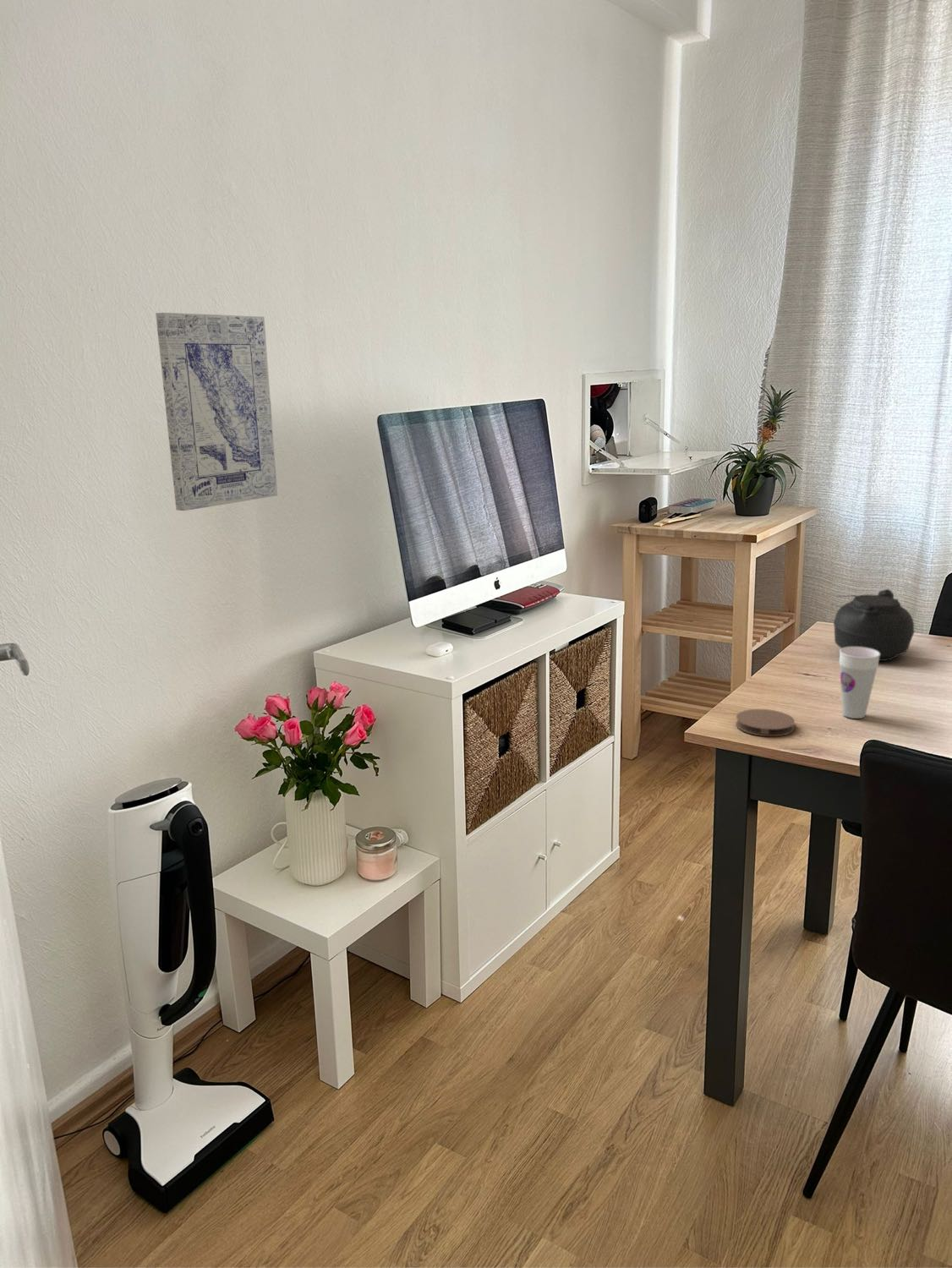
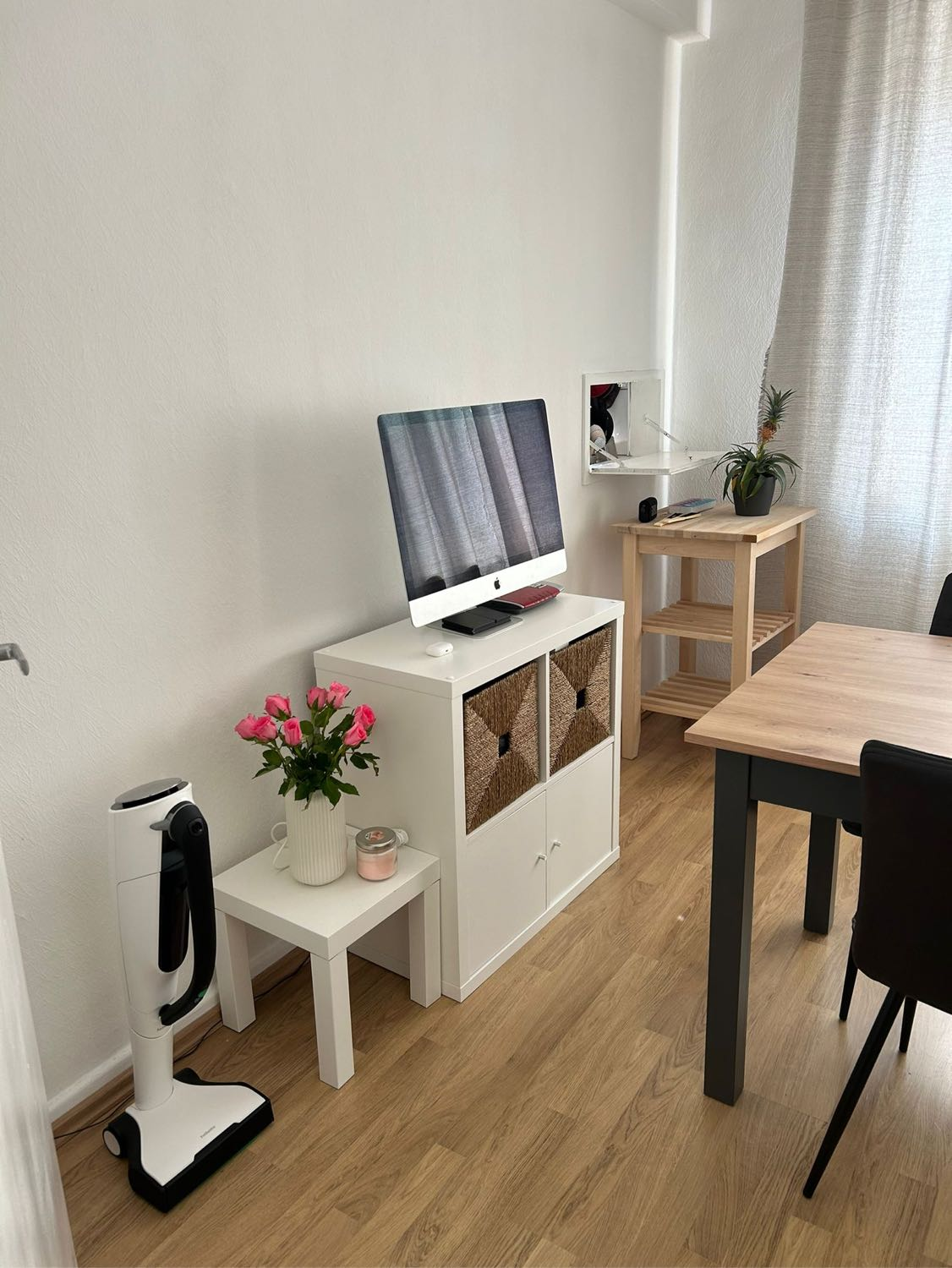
- wall art (221, 411)
- coaster (764, 722)
- cup (856, 683)
- teapot (874, 625)
